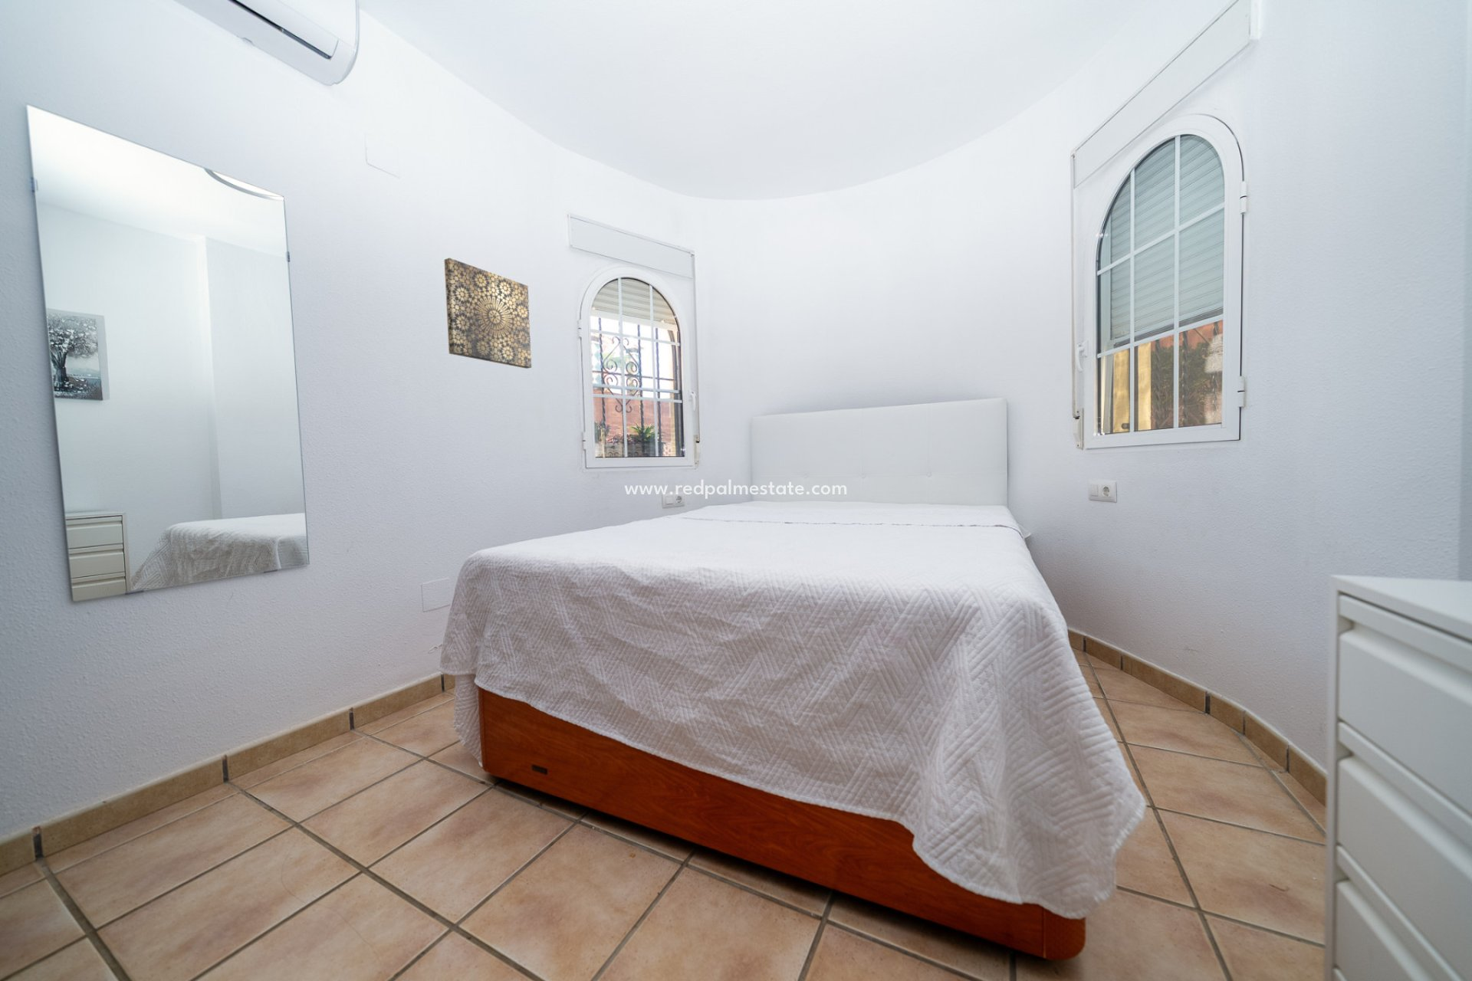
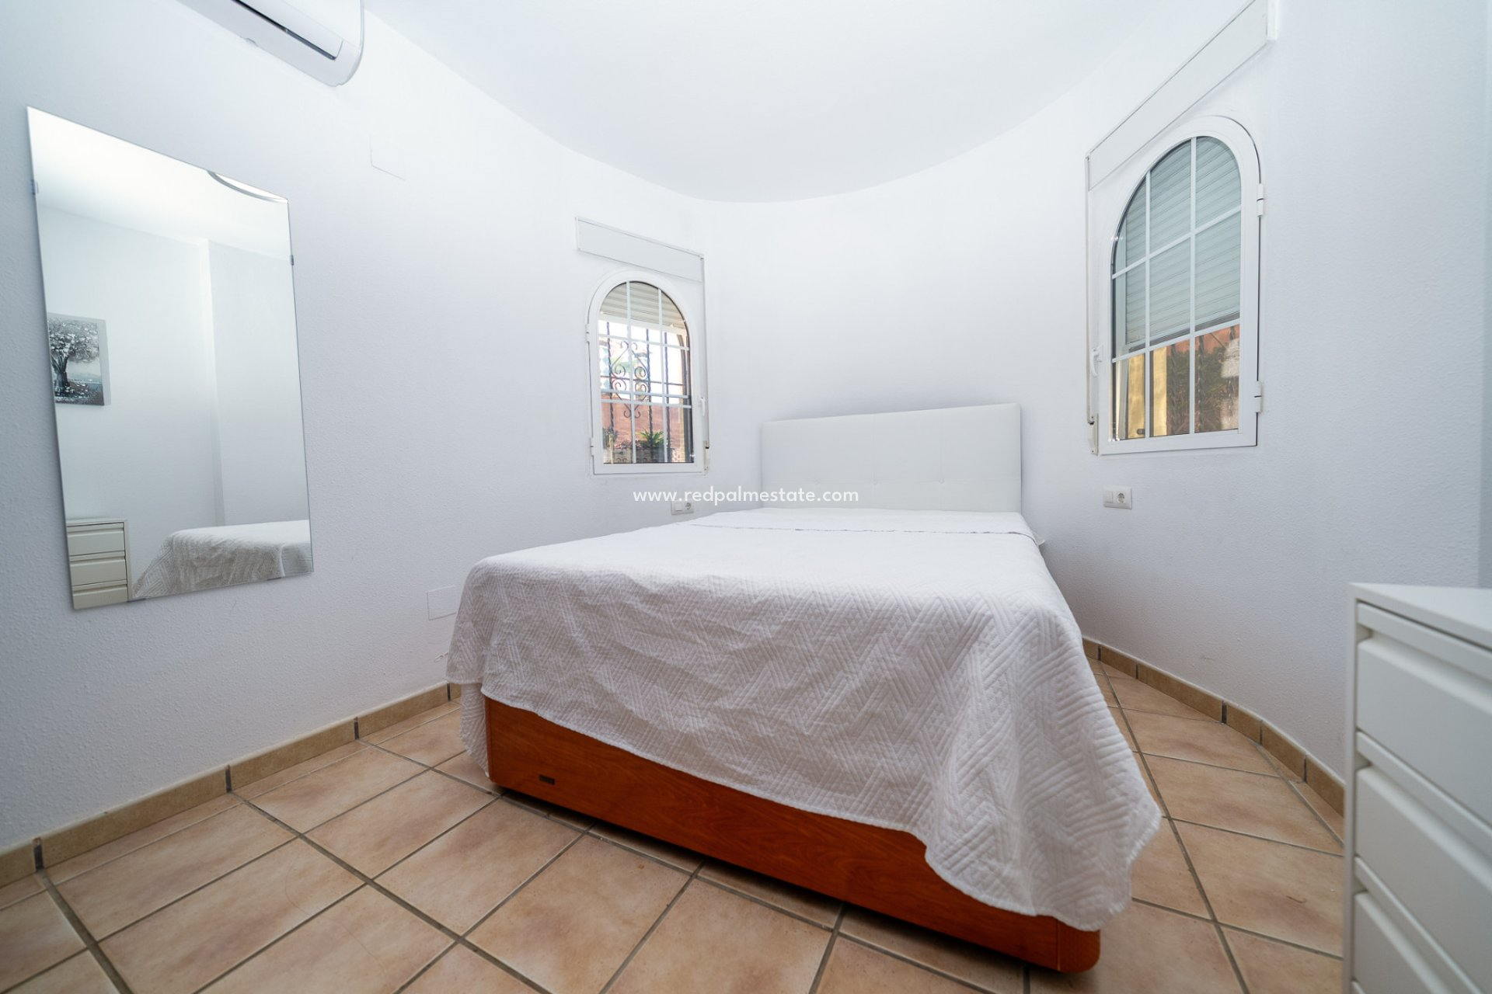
- wall art (491, 318)
